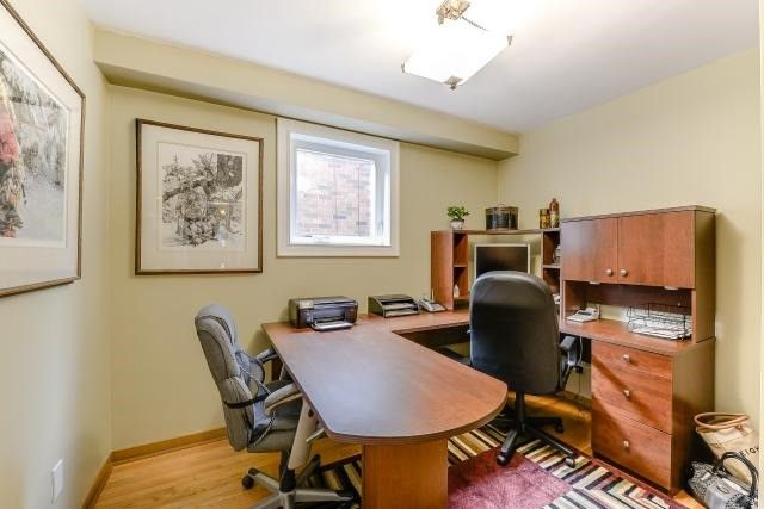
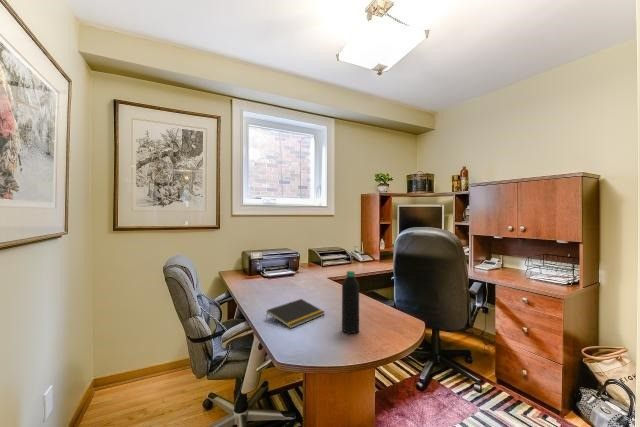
+ notepad (296, 312)
+ water bottle (350, 301)
